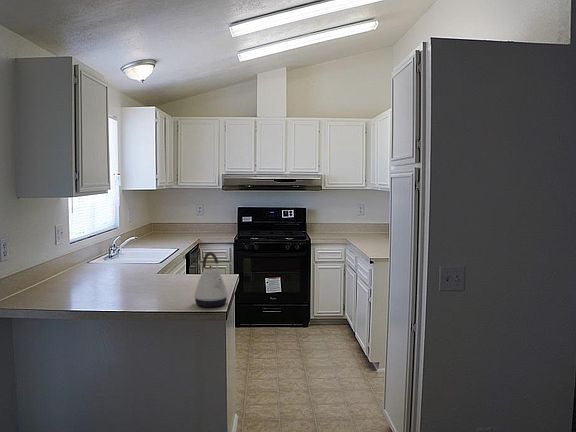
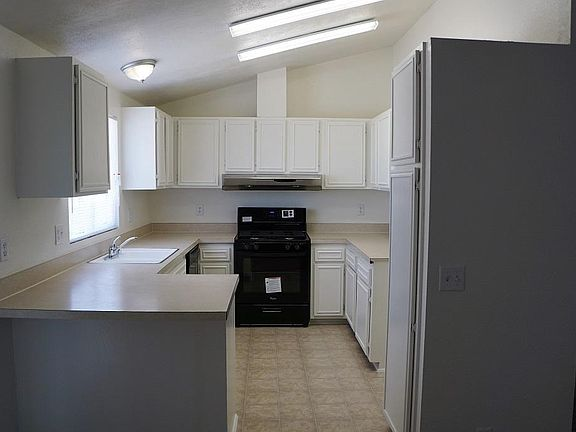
- kettle (211, 278)
